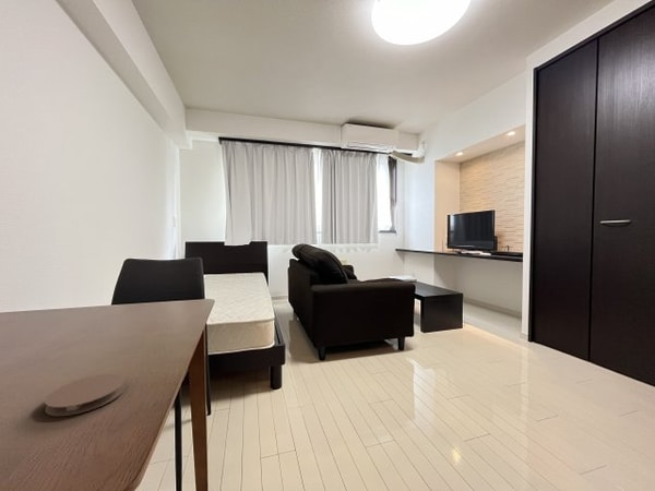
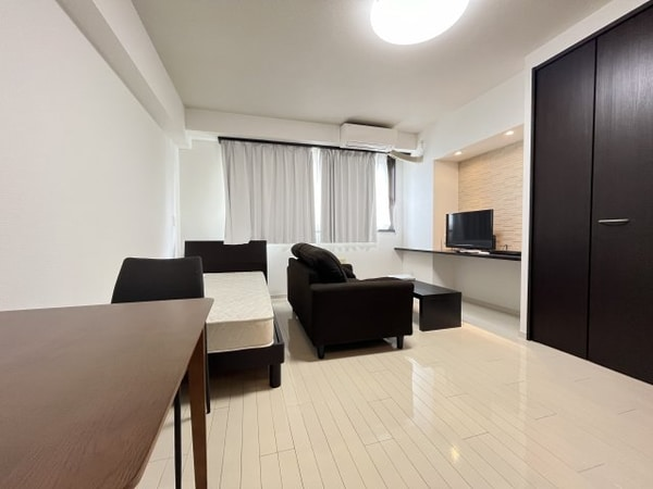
- coaster (87, 392)
